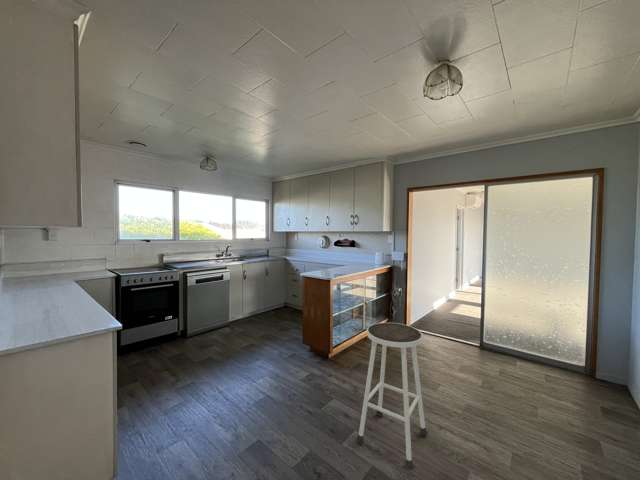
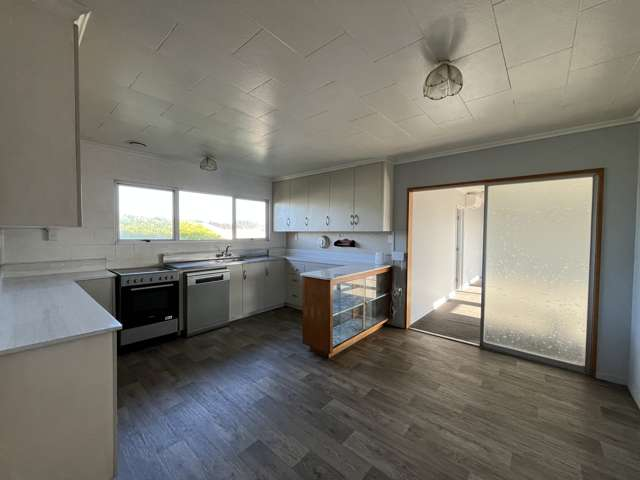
- stool (392, 386)
